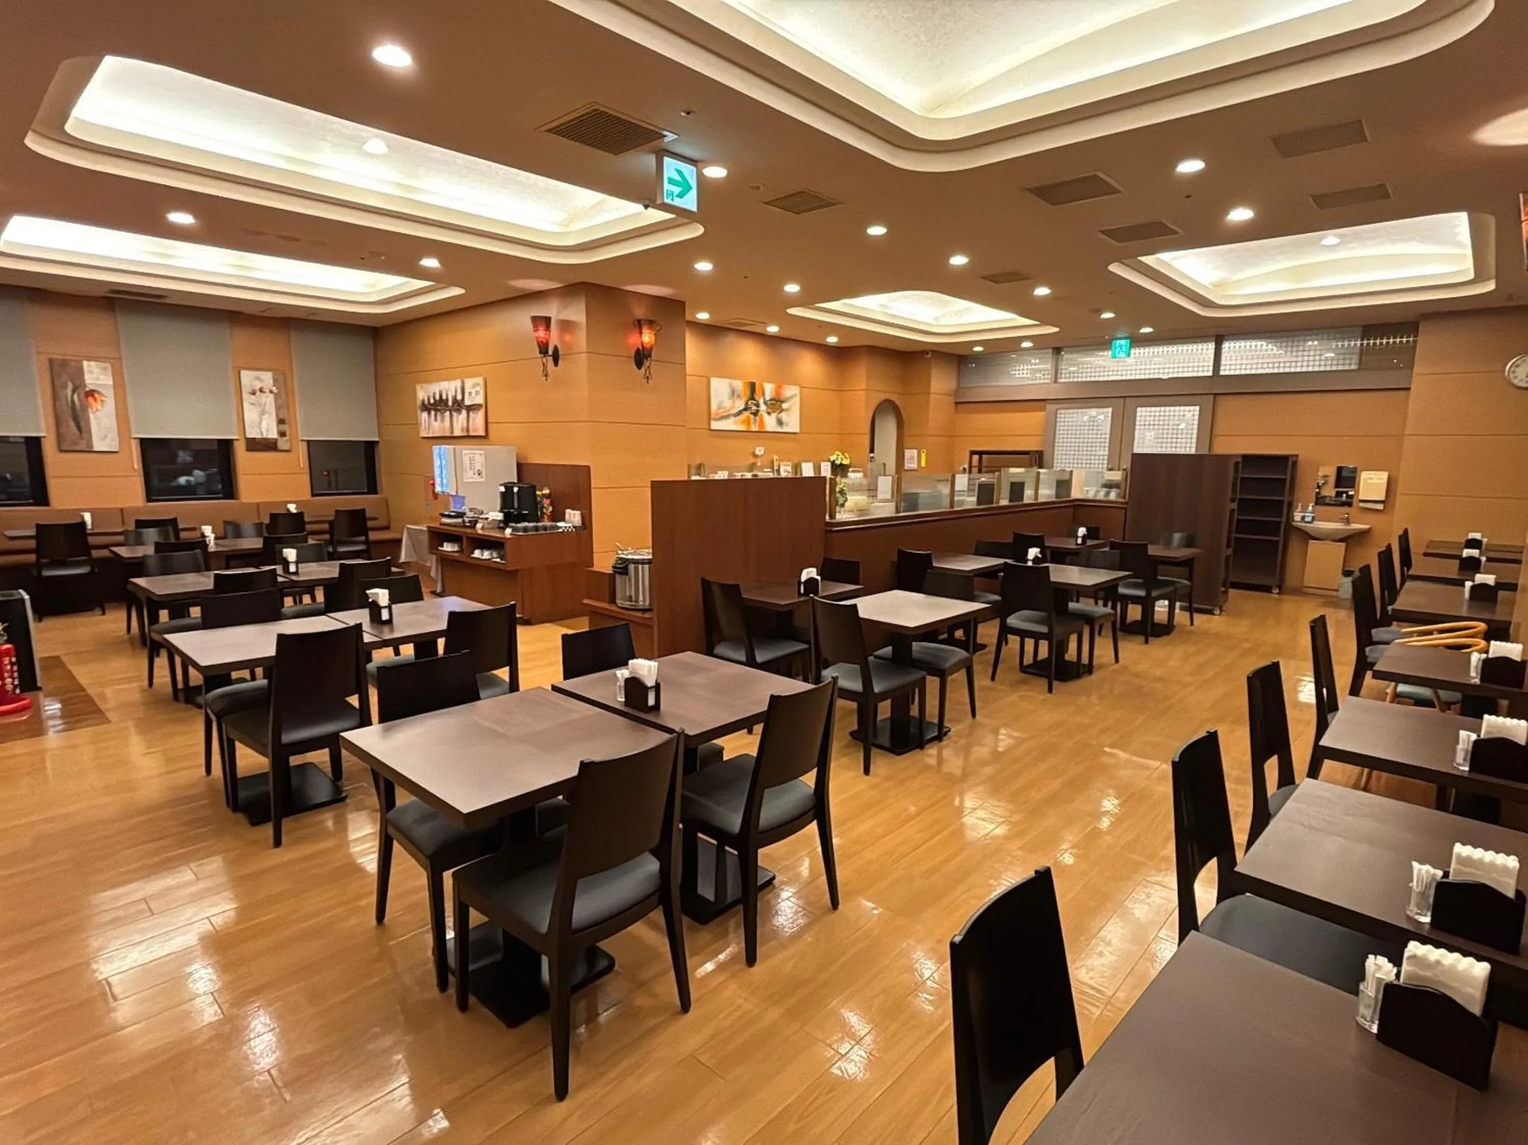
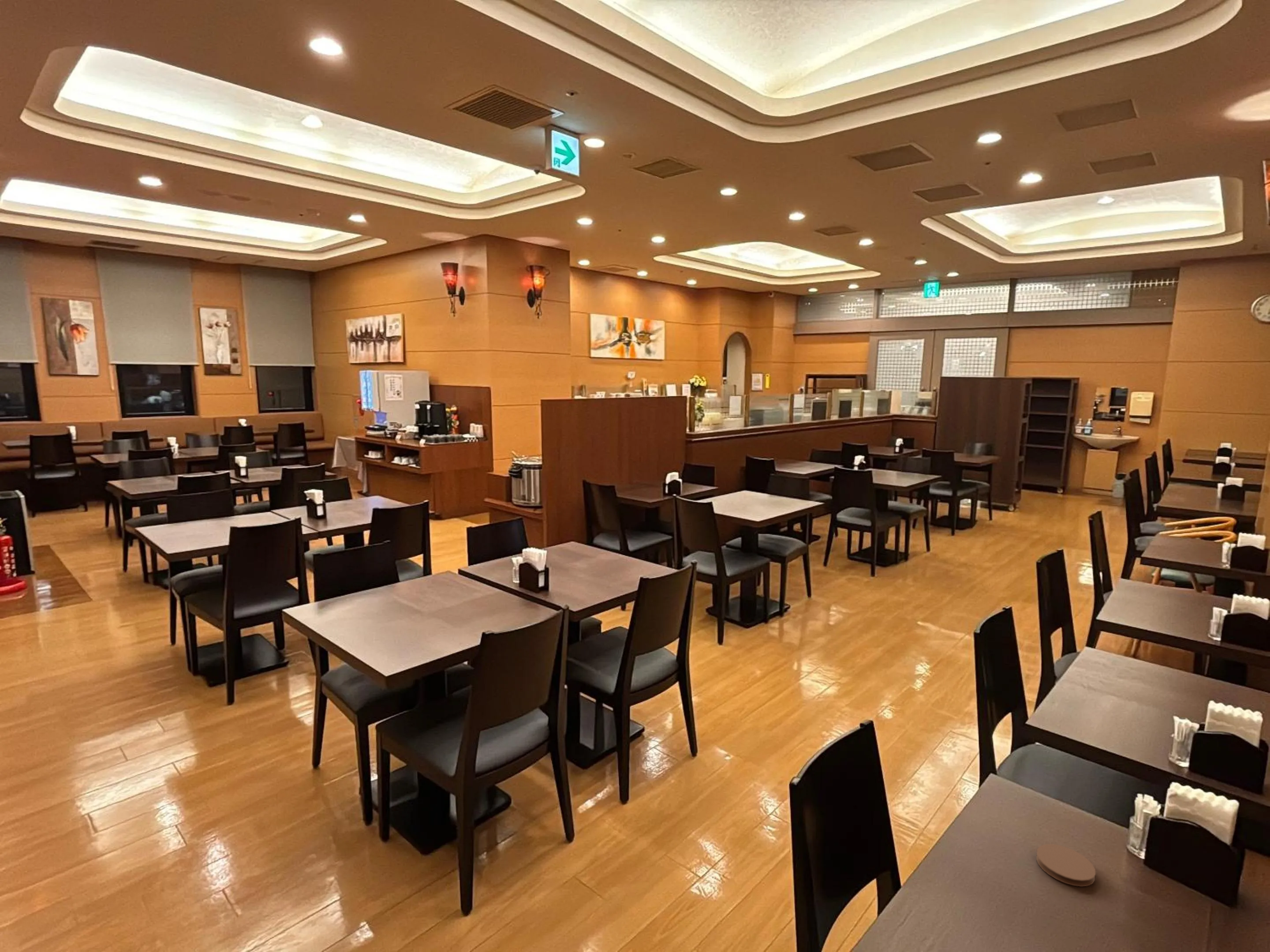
+ coaster (1065, 864)
